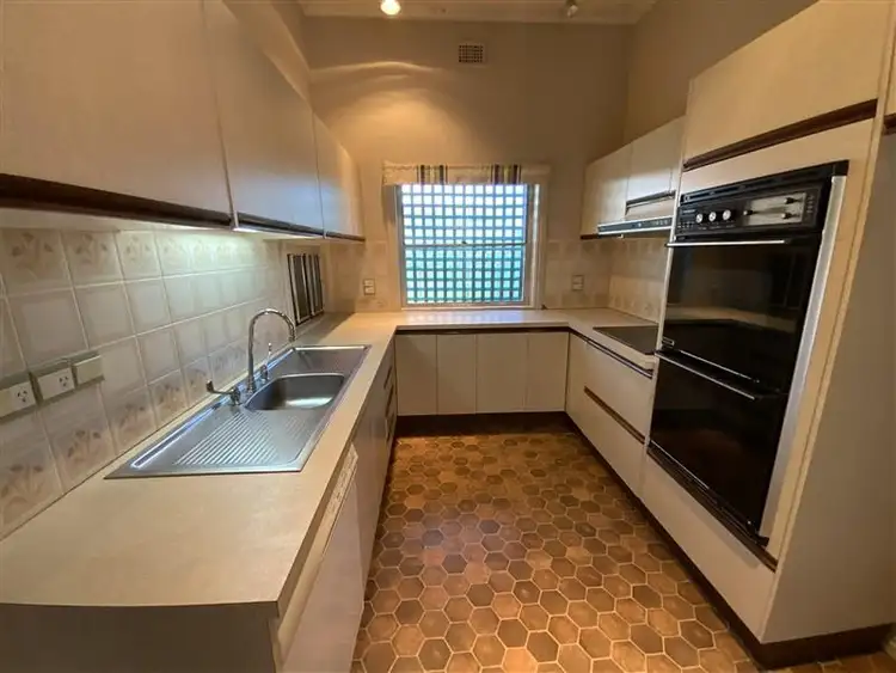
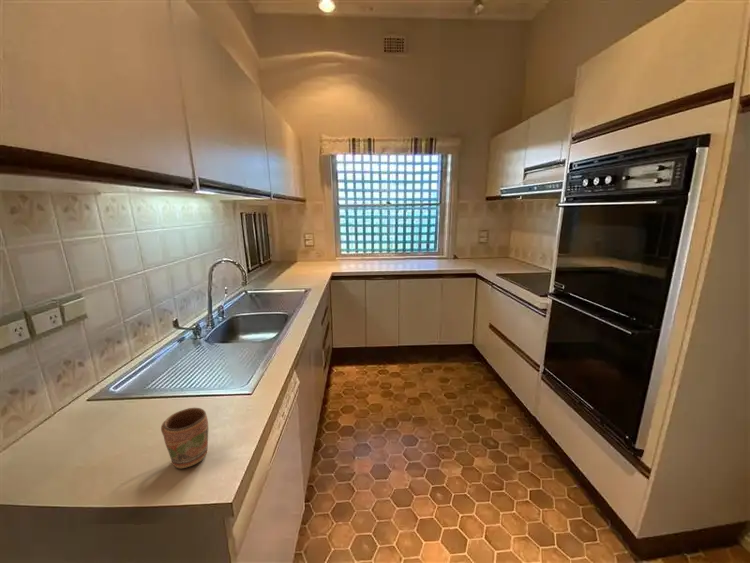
+ mug (186, 436)
